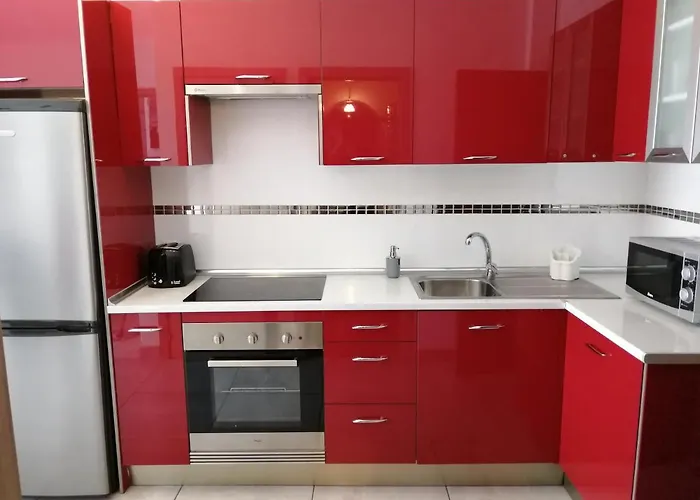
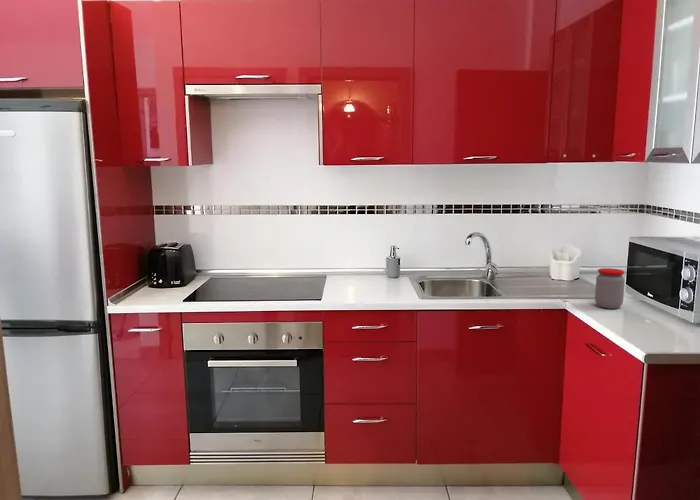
+ jar (609, 288)
